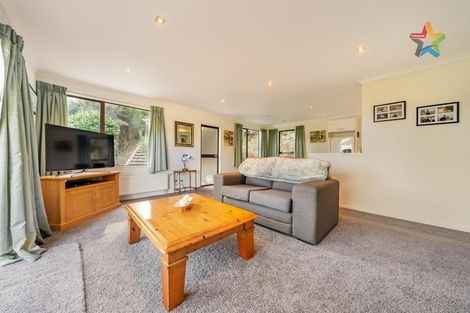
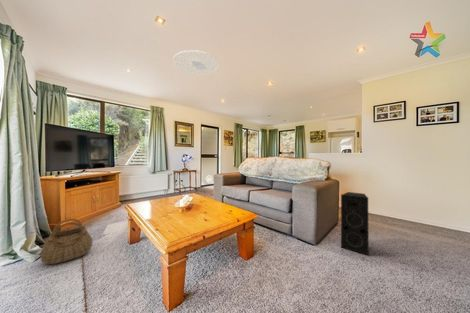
+ speaker (355, 220)
+ ceiling light (196, 61)
+ basket (68, 238)
